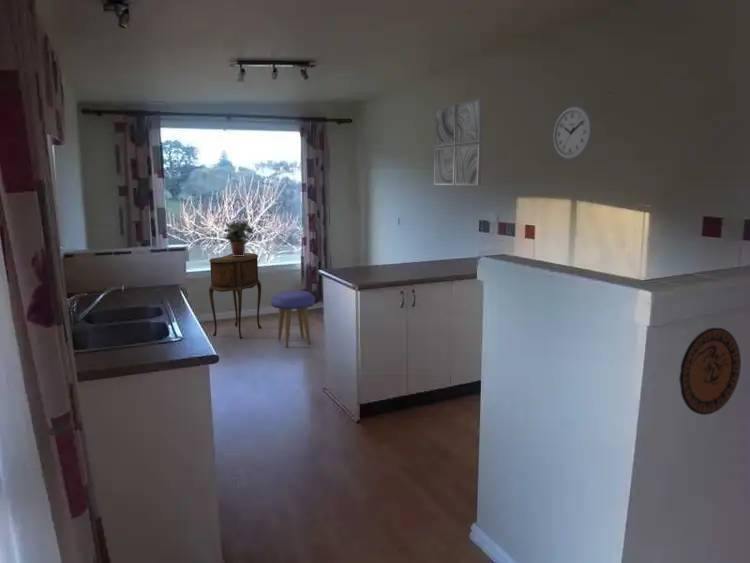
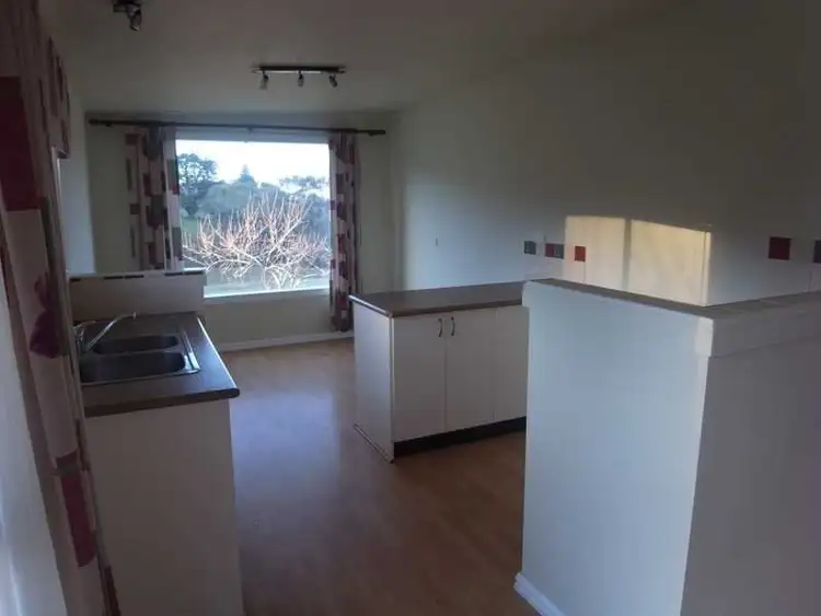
- potted plant (237, 237)
- wall clock (571, 133)
- decorative plate (709, 370)
- wall art (456, 146)
- side table (238, 294)
- stool (290, 318)
